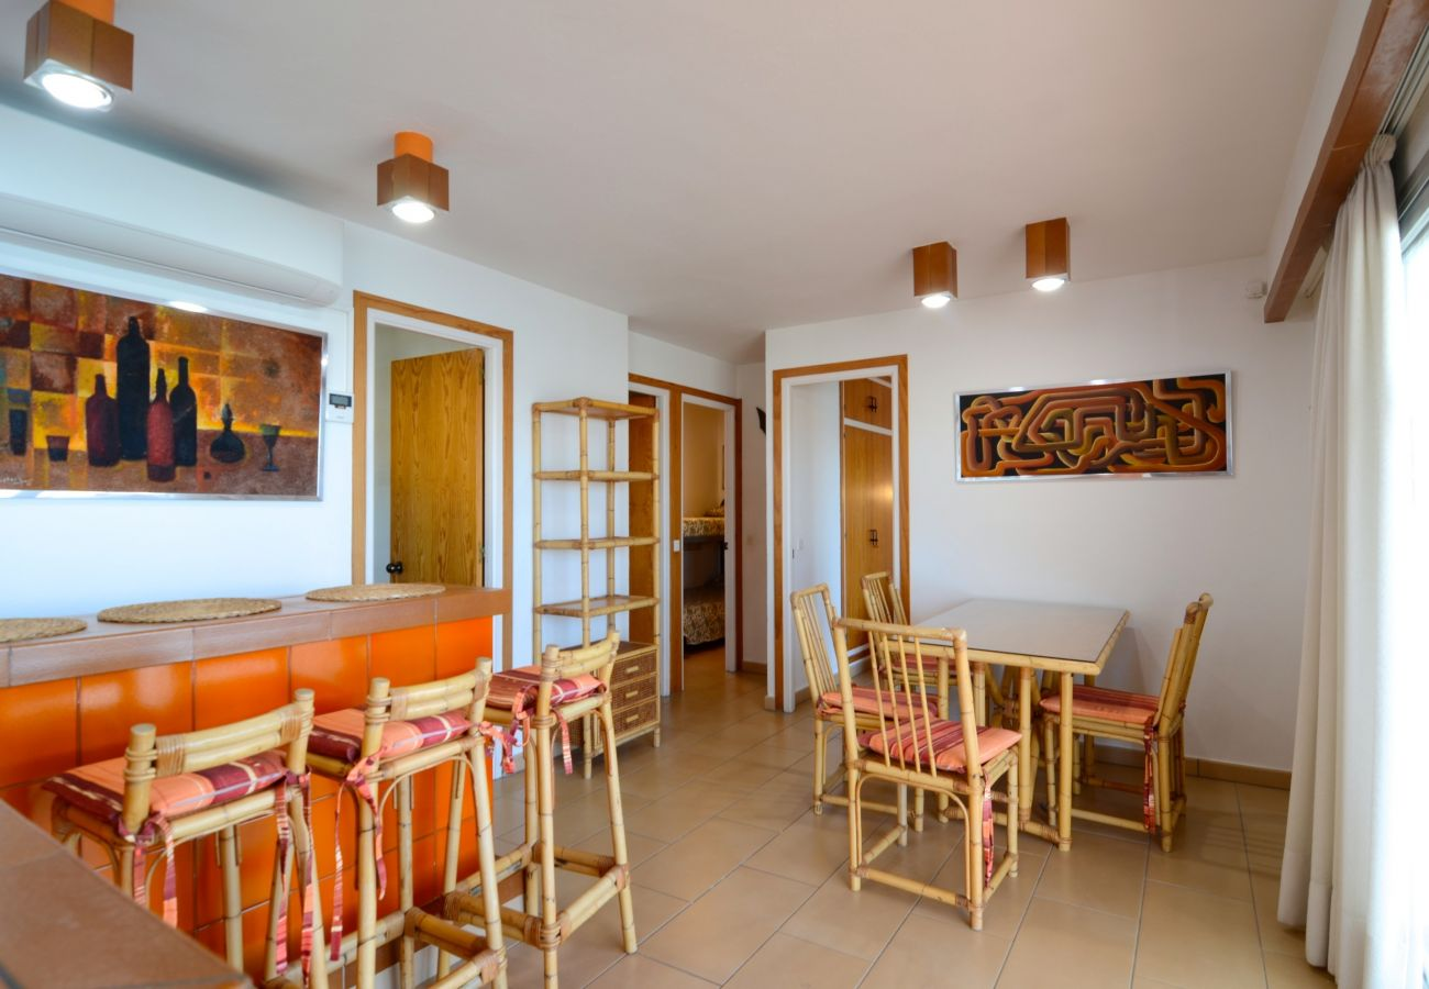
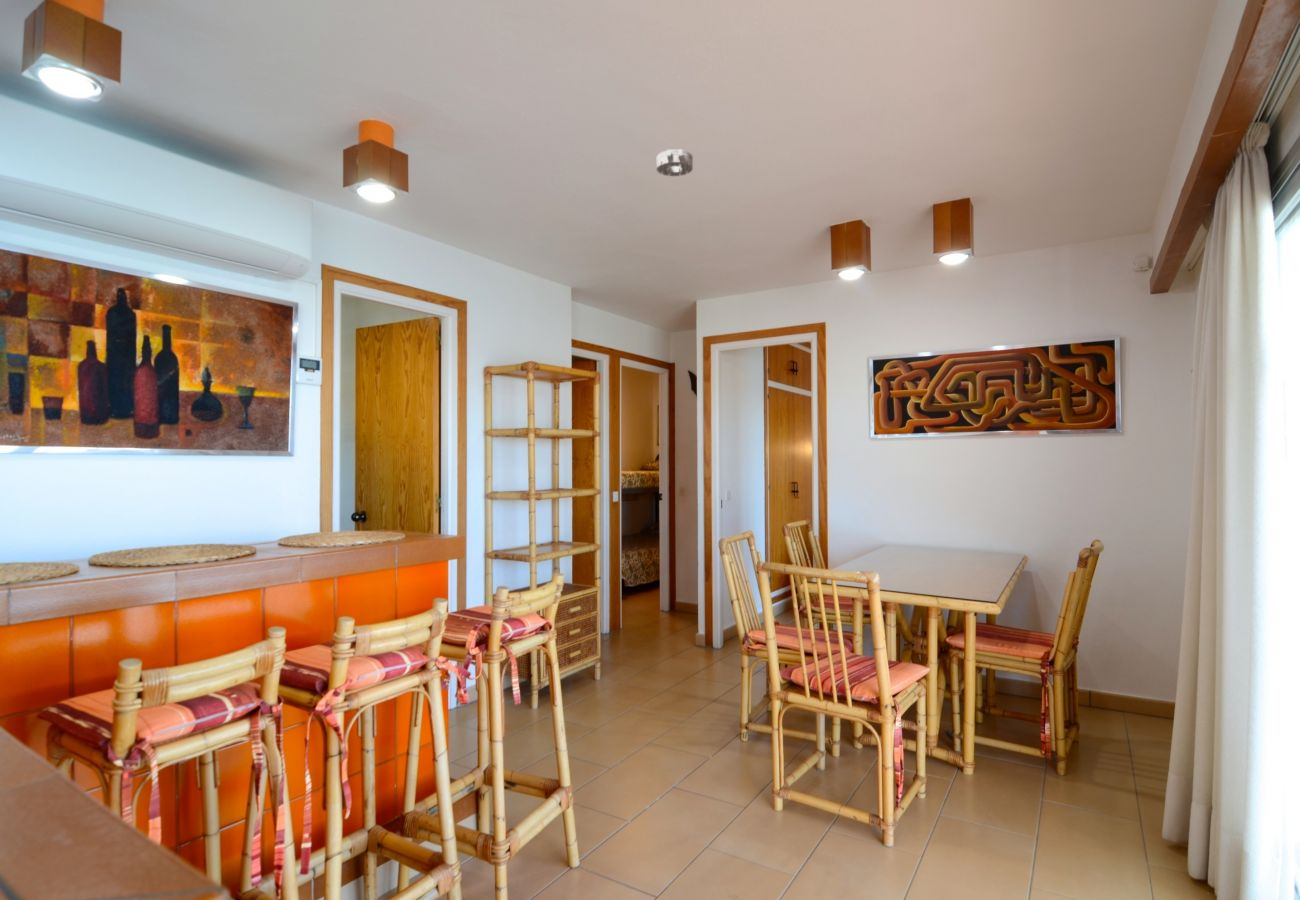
+ smoke detector (674, 162)
